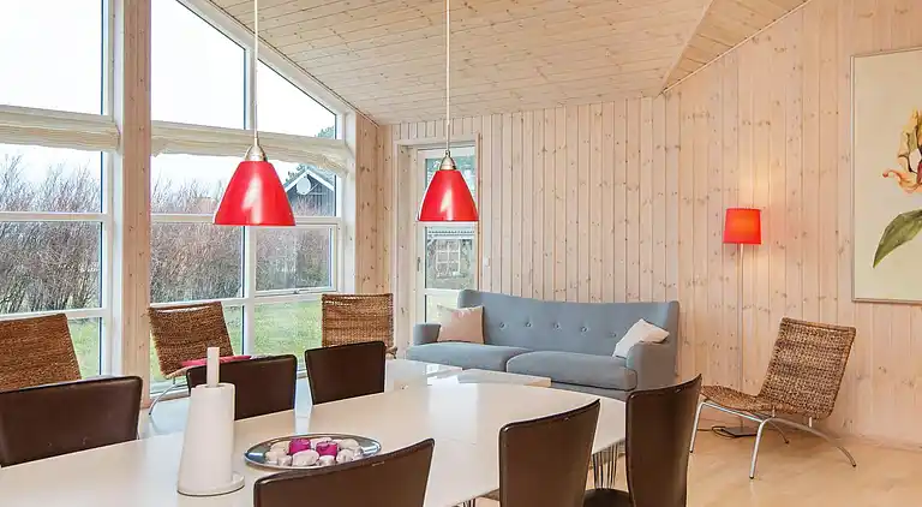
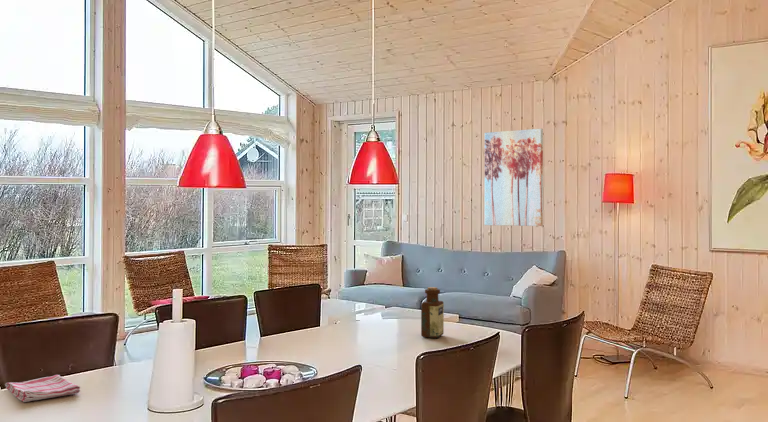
+ bottle (432, 311)
+ wall art (512, 178)
+ dish towel (42, 385)
